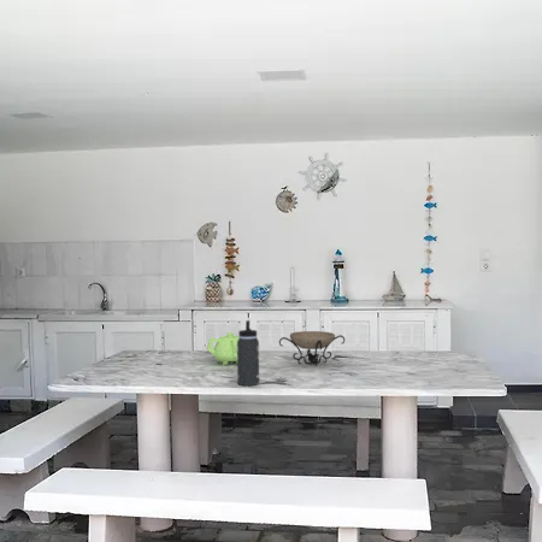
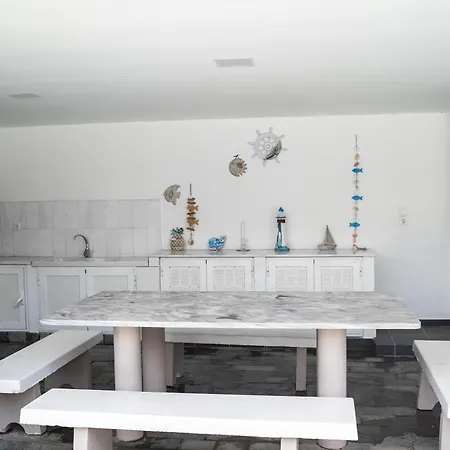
- decorative bowl (312, 348)
- thermos bottle (248, 350)
- teapot (230, 347)
